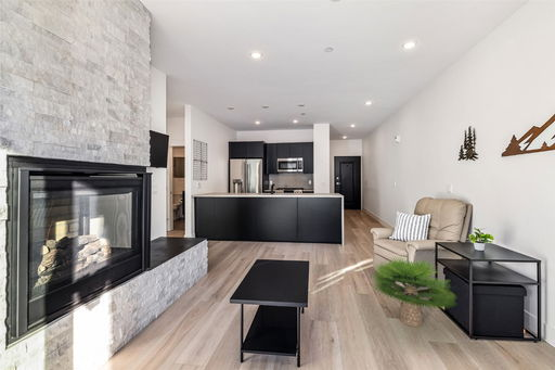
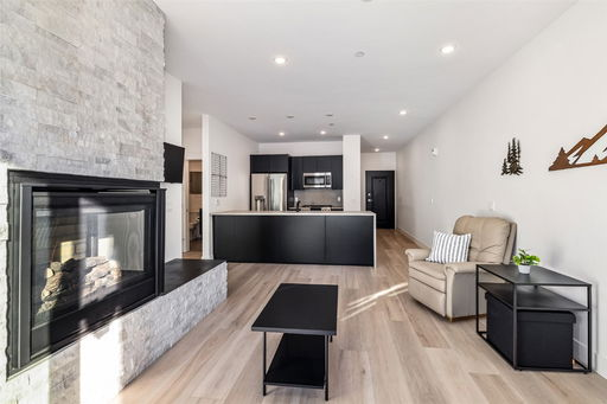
- potted plant (411, 288)
